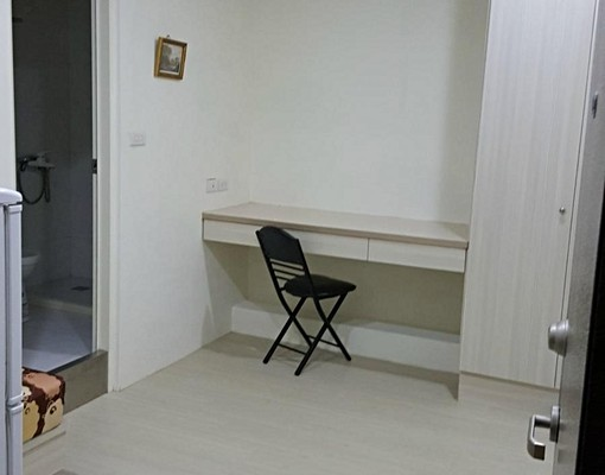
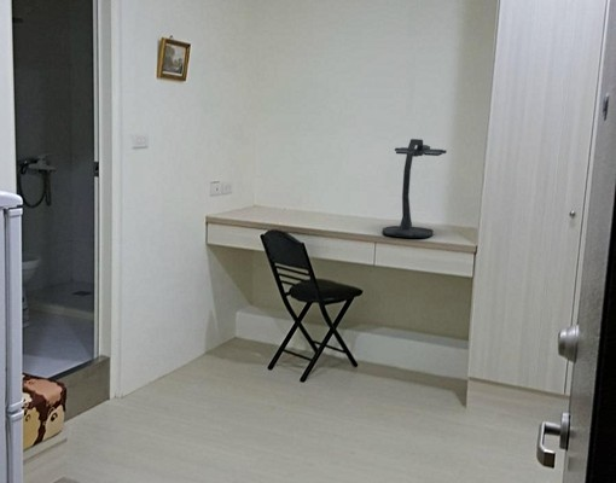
+ desk lamp (408, 185)
